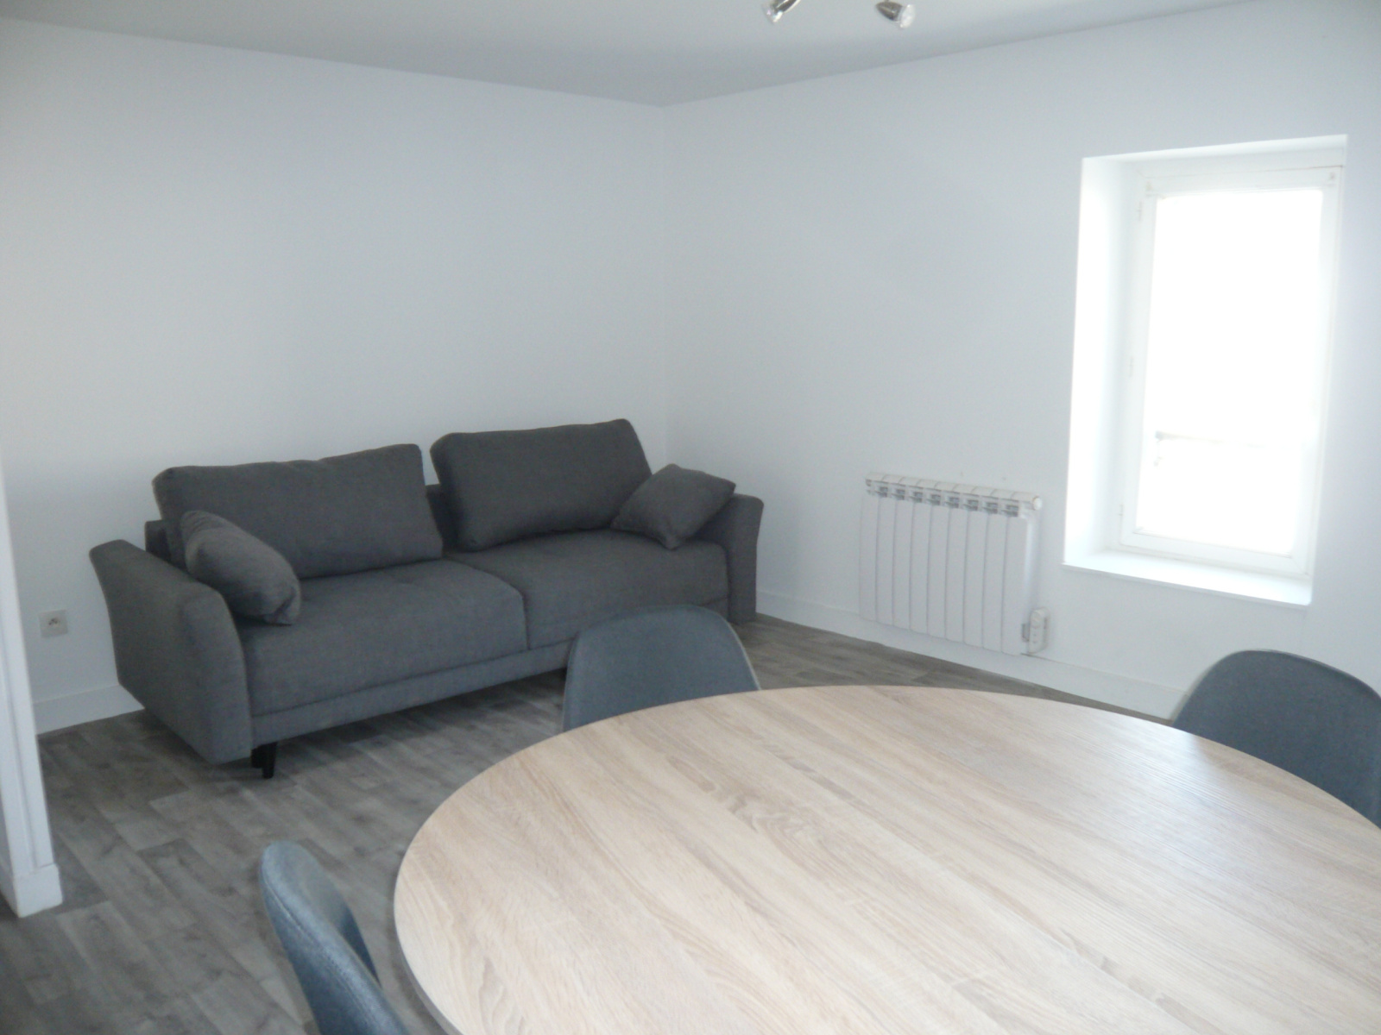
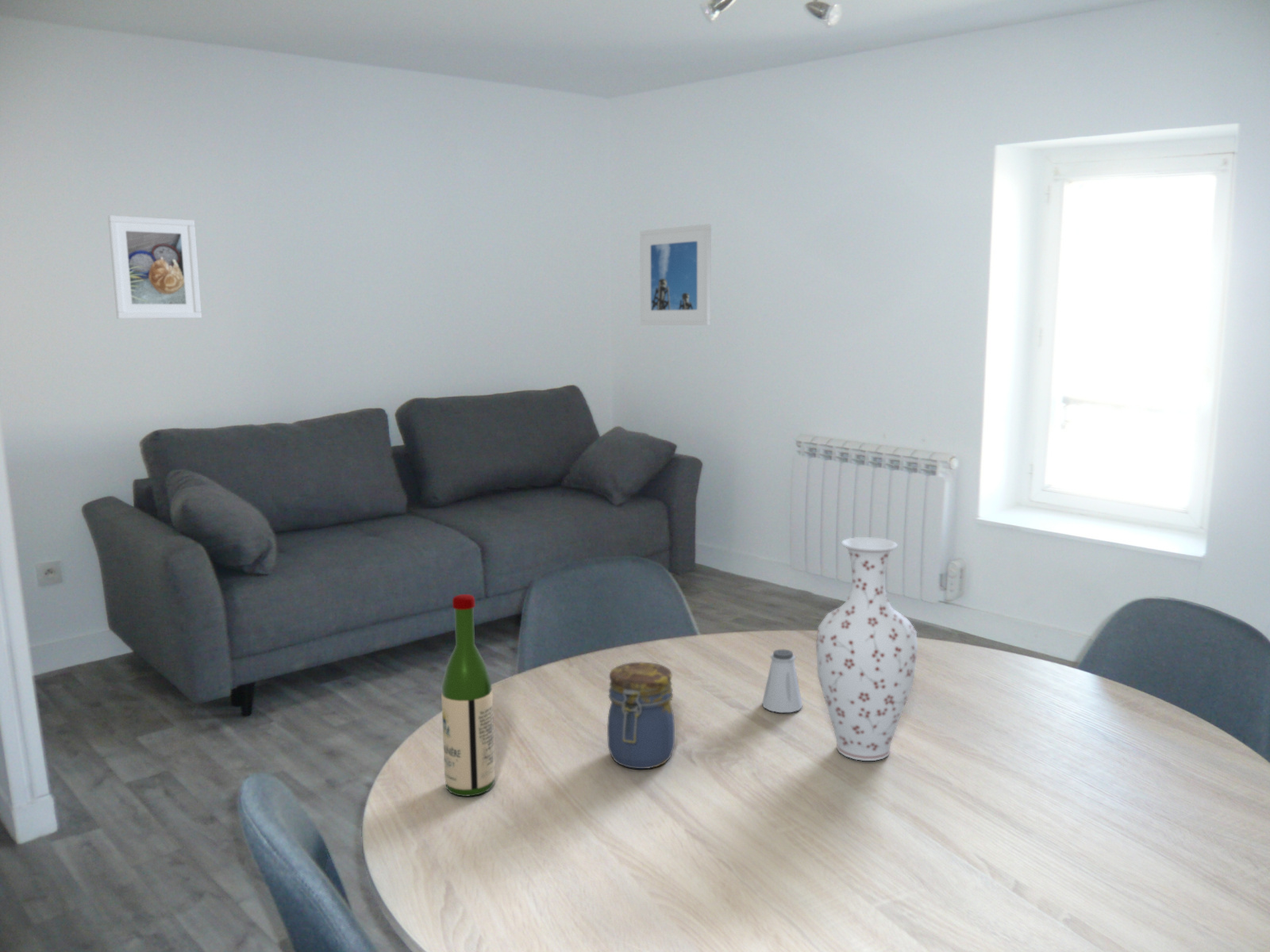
+ vase (866, 647)
+ wine bottle (467, 693)
+ saltshaker (783, 678)
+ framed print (156, 268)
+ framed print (674, 276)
+ jar (640, 714)
